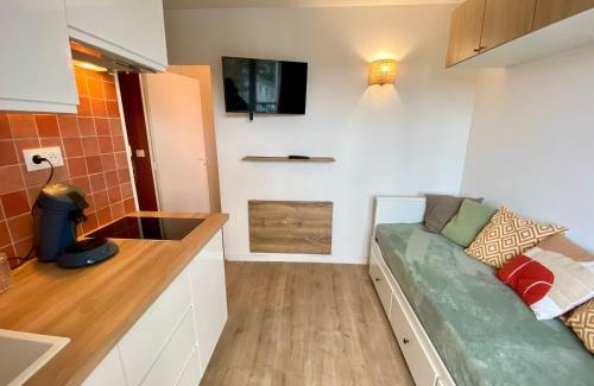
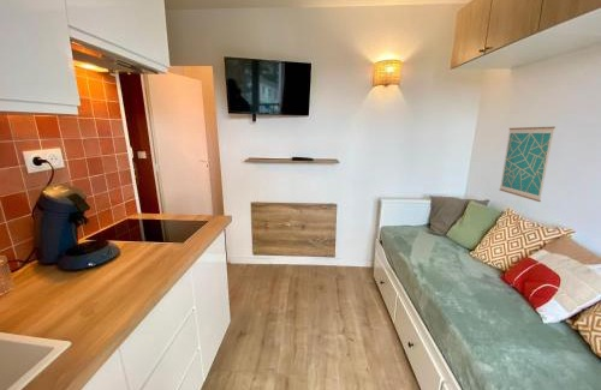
+ wall art (523, 162)
